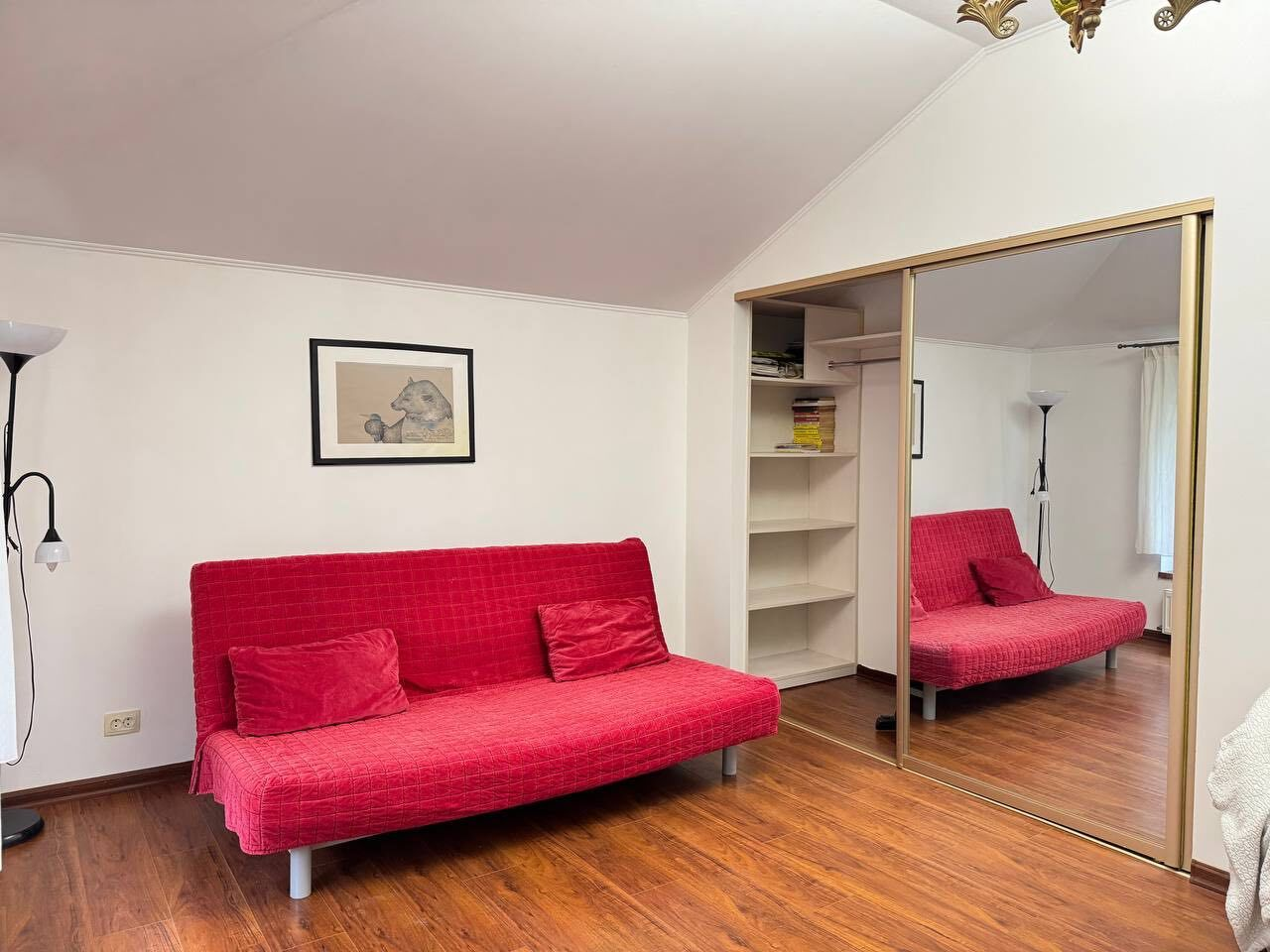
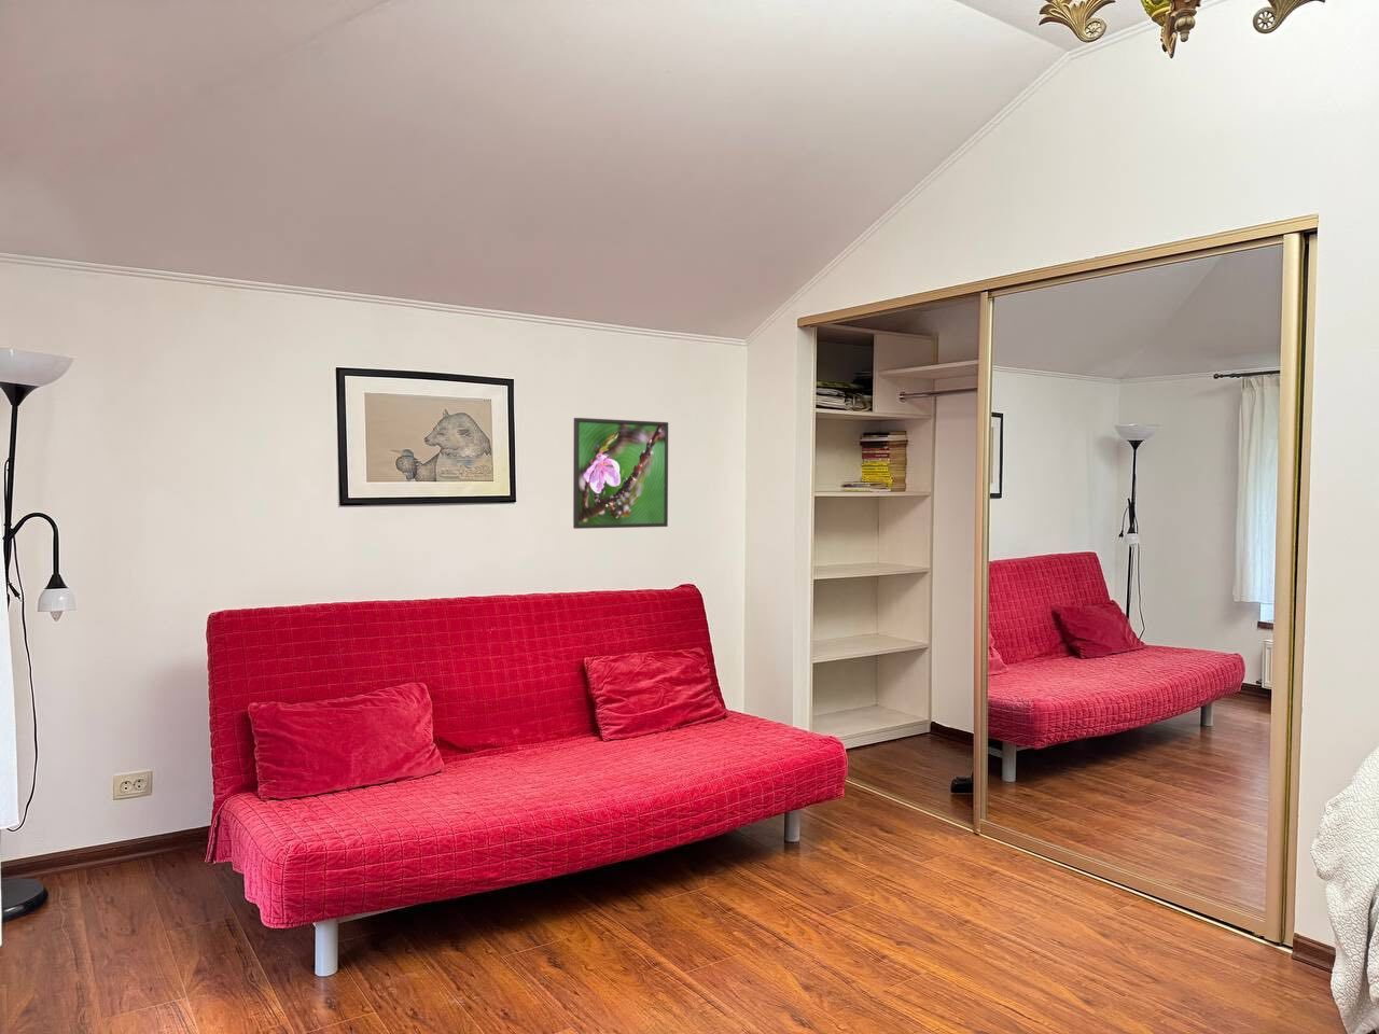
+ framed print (621, 474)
